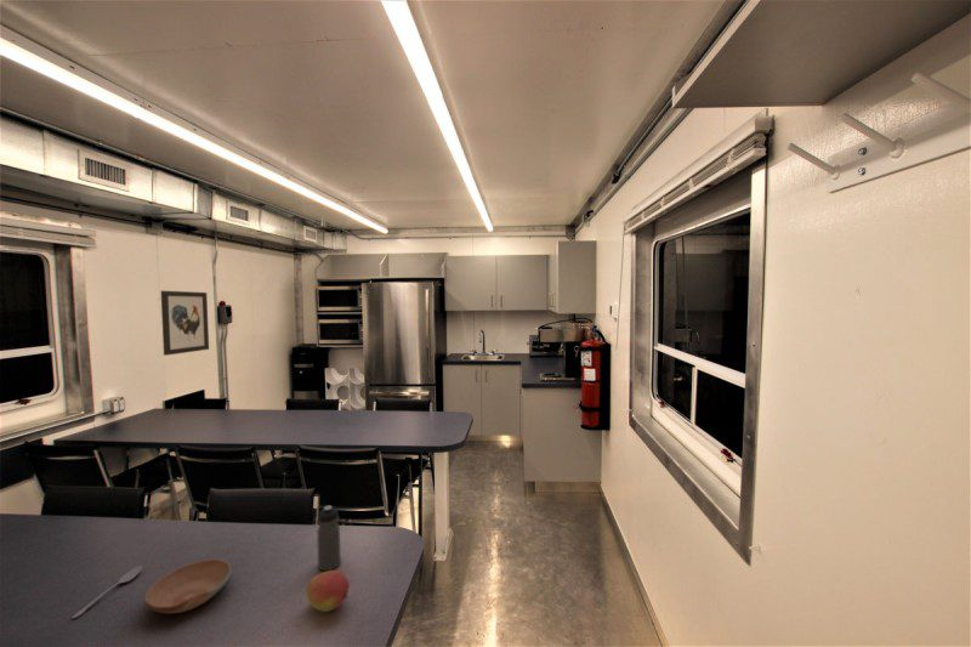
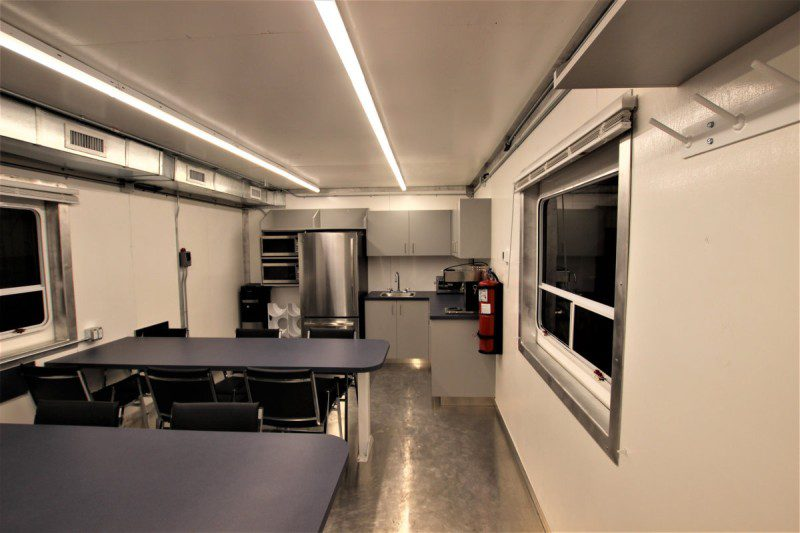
- bowl (191, 589)
- wall art (186, 322)
- water bottle (328, 535)
- fruit (328, 590)
- spoon (108, 589)
